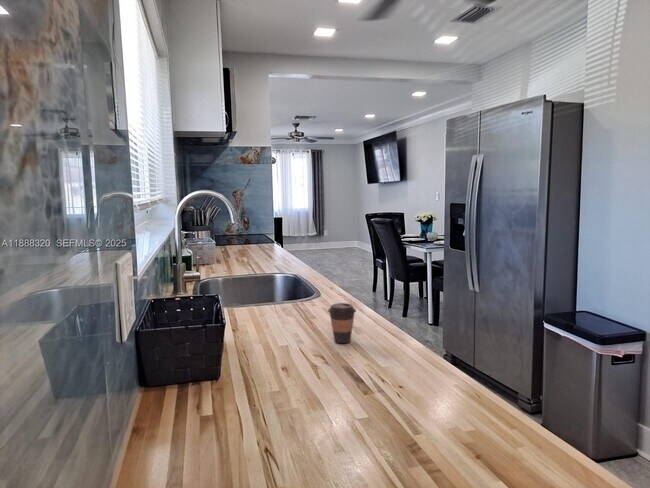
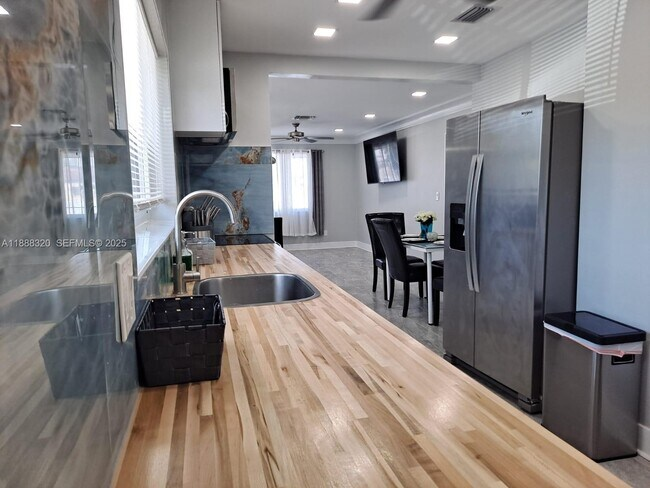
- coffee cup (342, 323)
